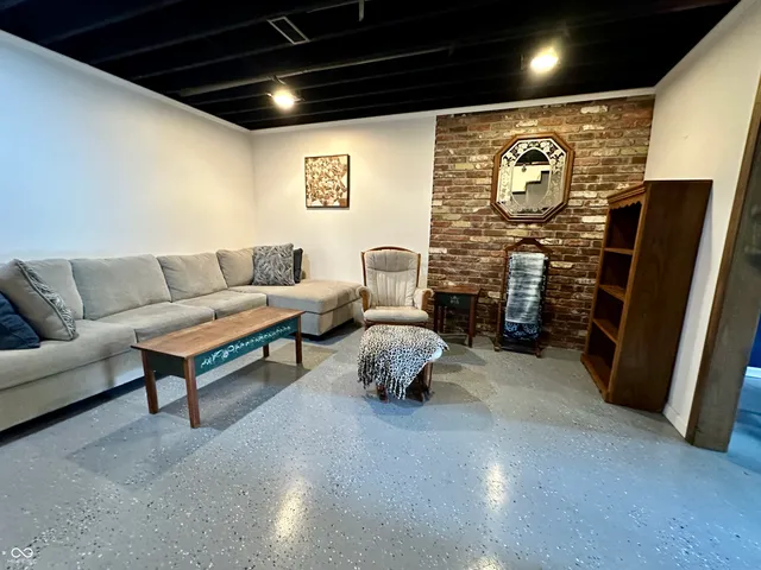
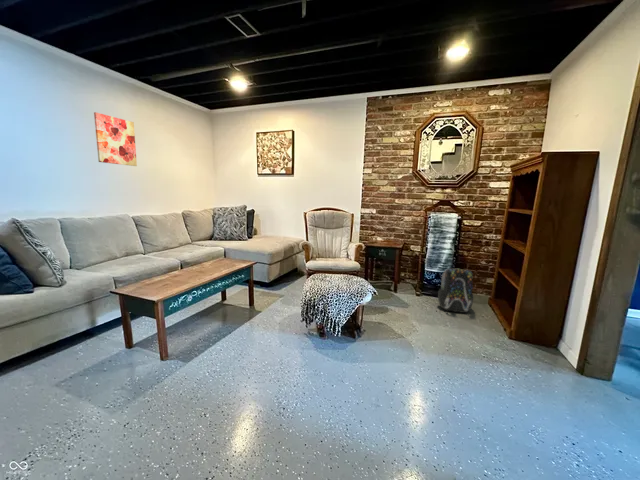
+ wall art (116, 141)
+ backpack (456, 288)
